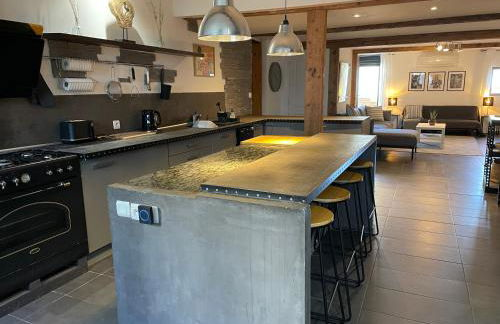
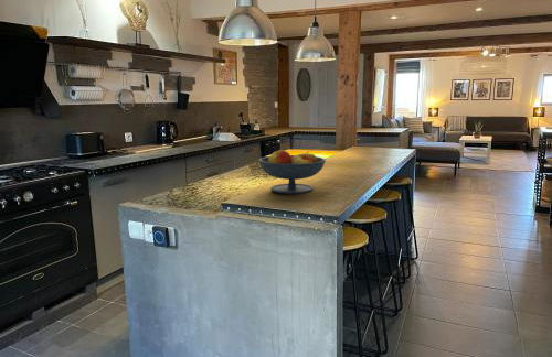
+ fruit bowl (291, 169)
